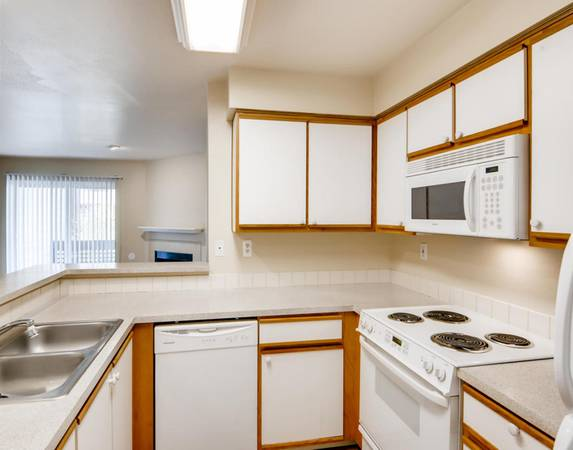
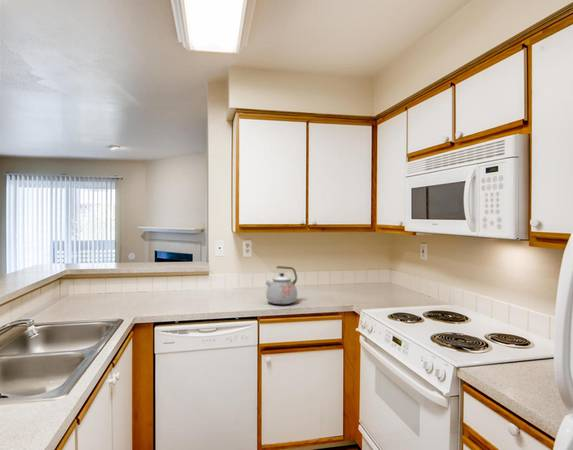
+ kettle (281, 284)
